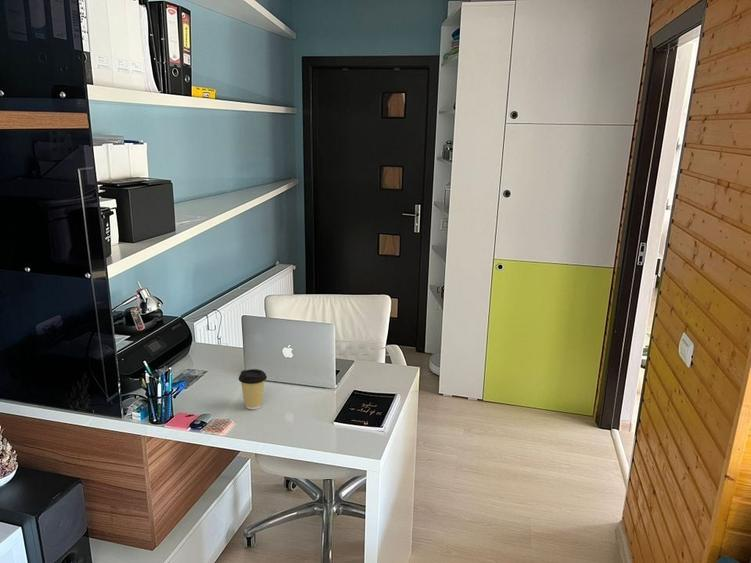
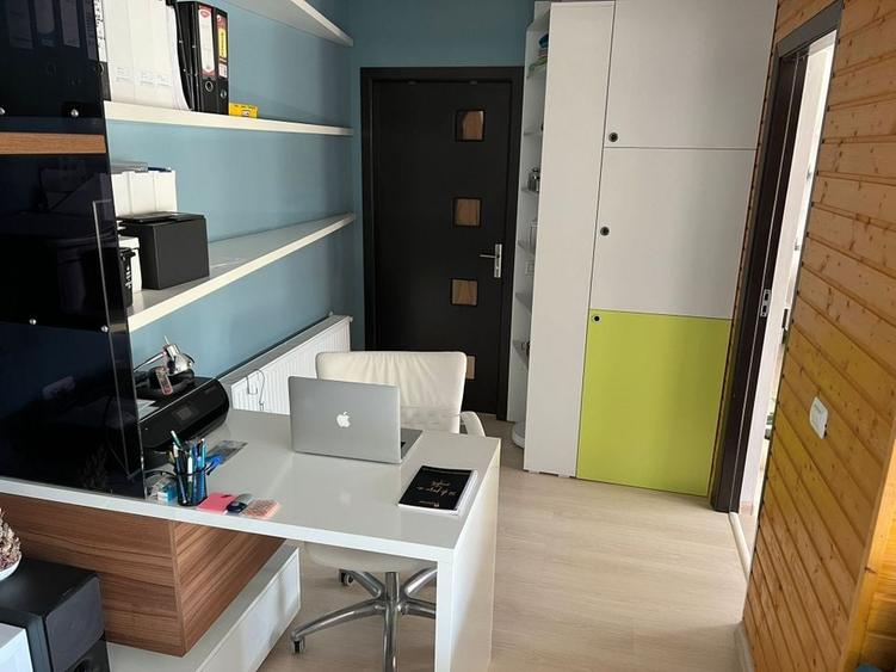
- coffee cup (253, 389)
